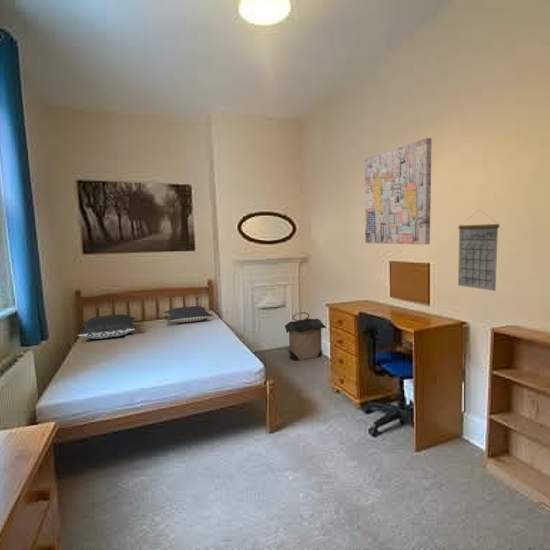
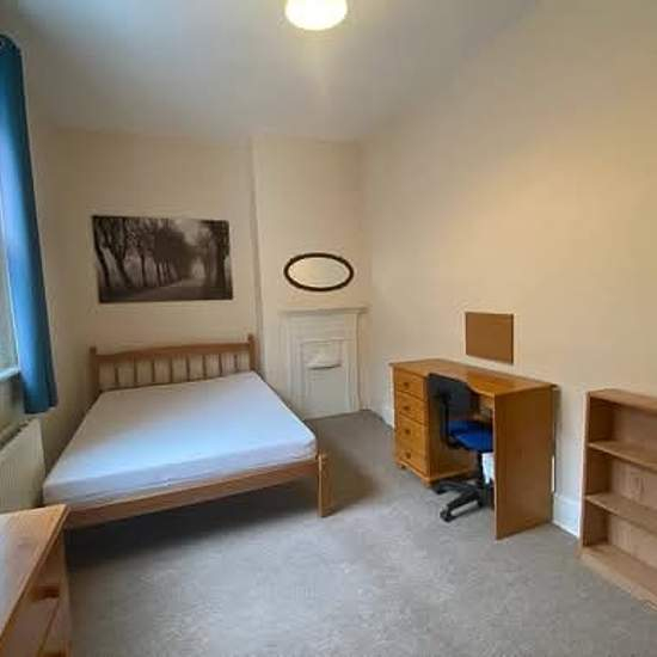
- pillow (108, 325)
- pillow (188, 314)
- calendar (477, 249)
- wall art (394, 197)
- laundry hamper (305, 333)
